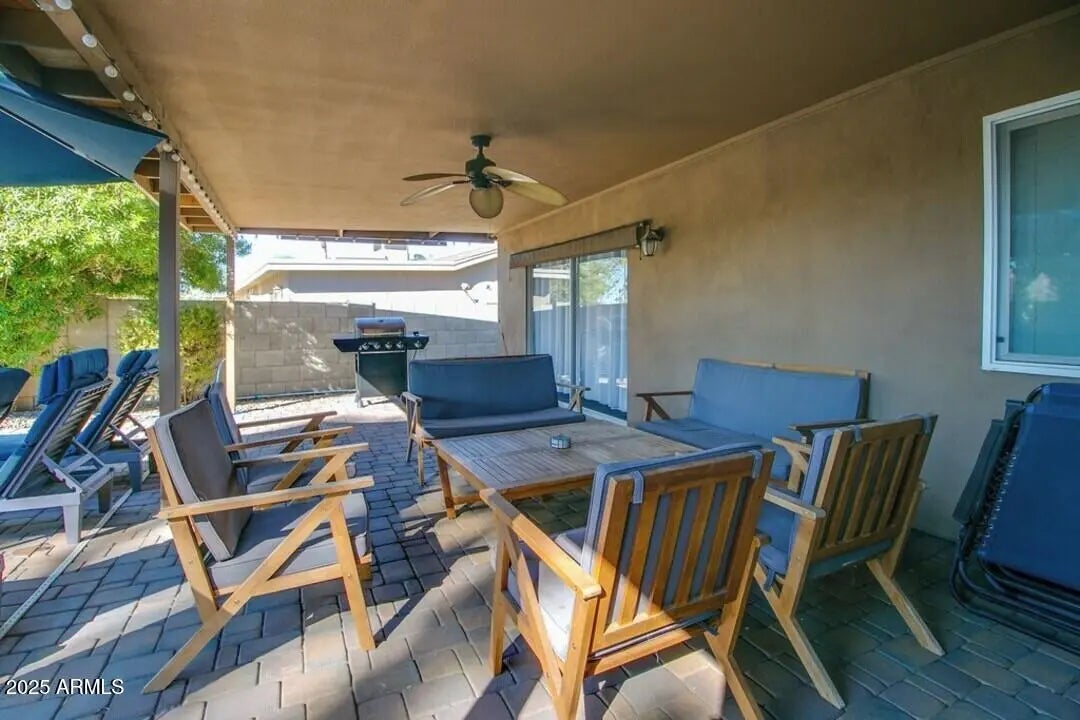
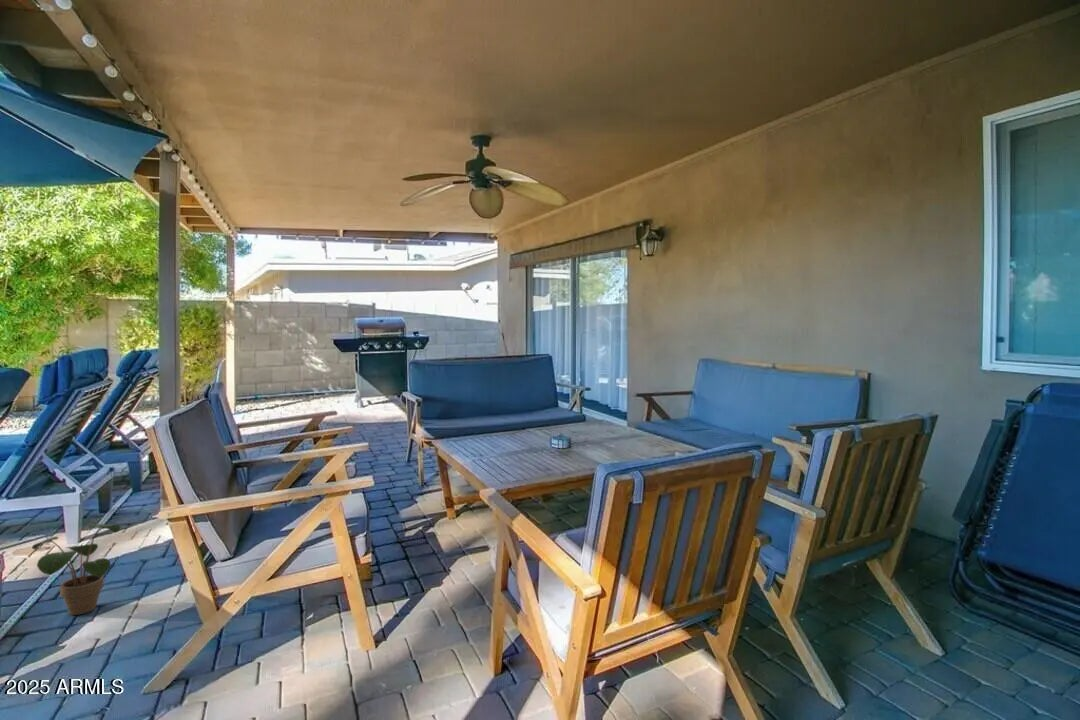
+ potted plant (81, 570)
